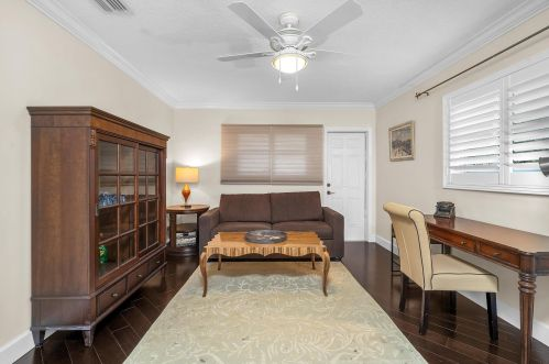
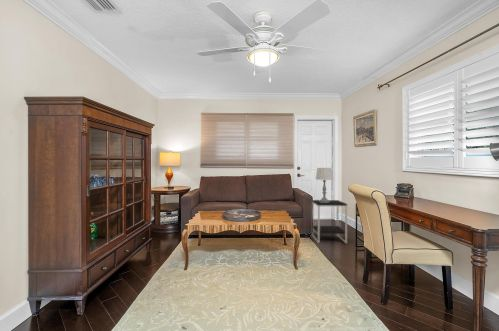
+ table lamp (324, 184)
+ side table (328, 226)
